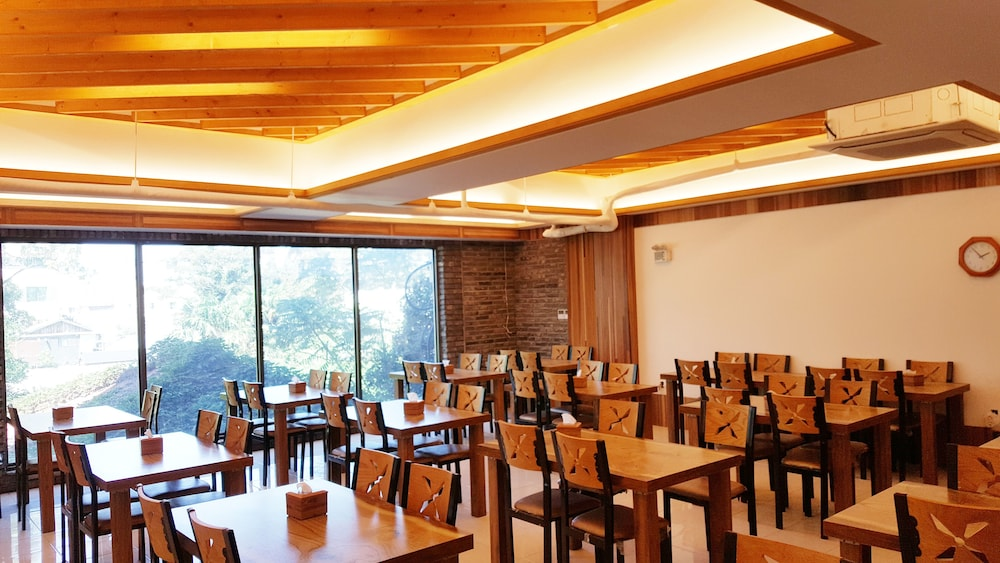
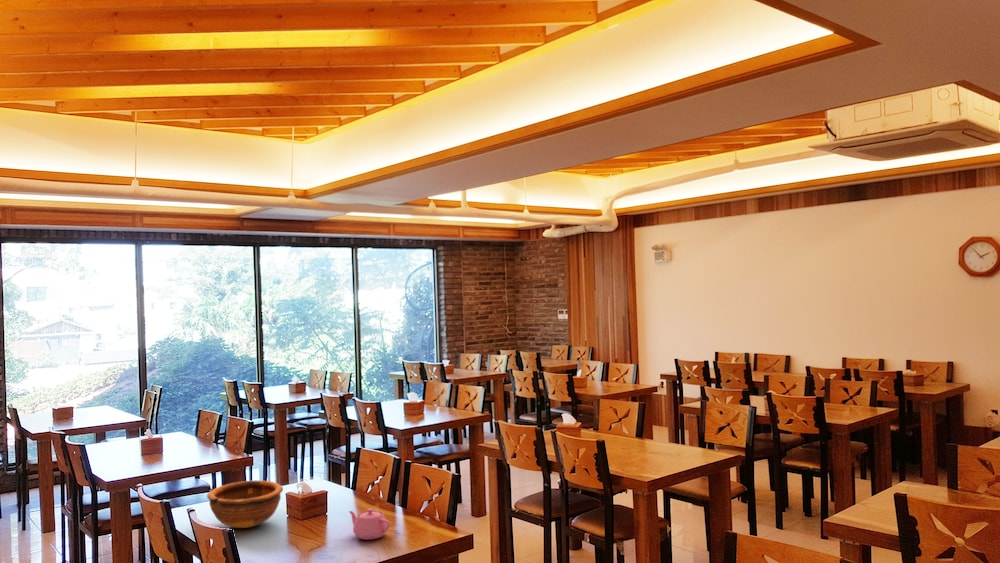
+ bowl (246, 506)
+ teapot (369, 522)
